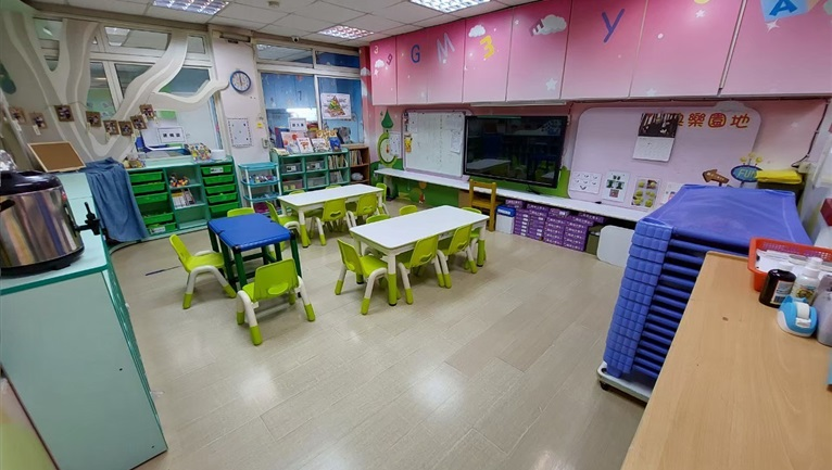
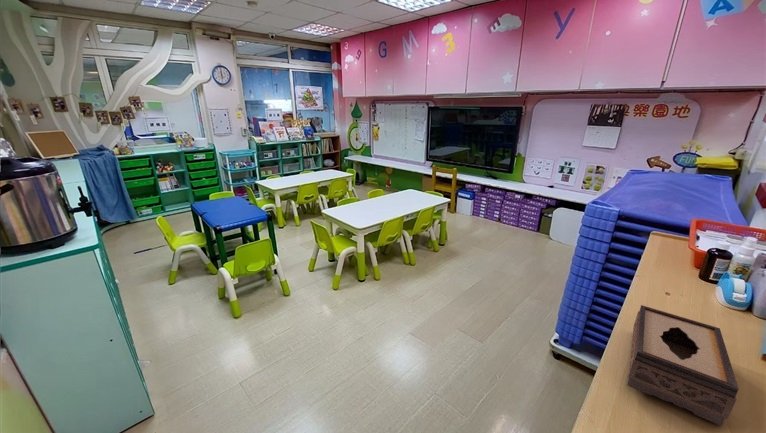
+ tissue box (674, 355)
